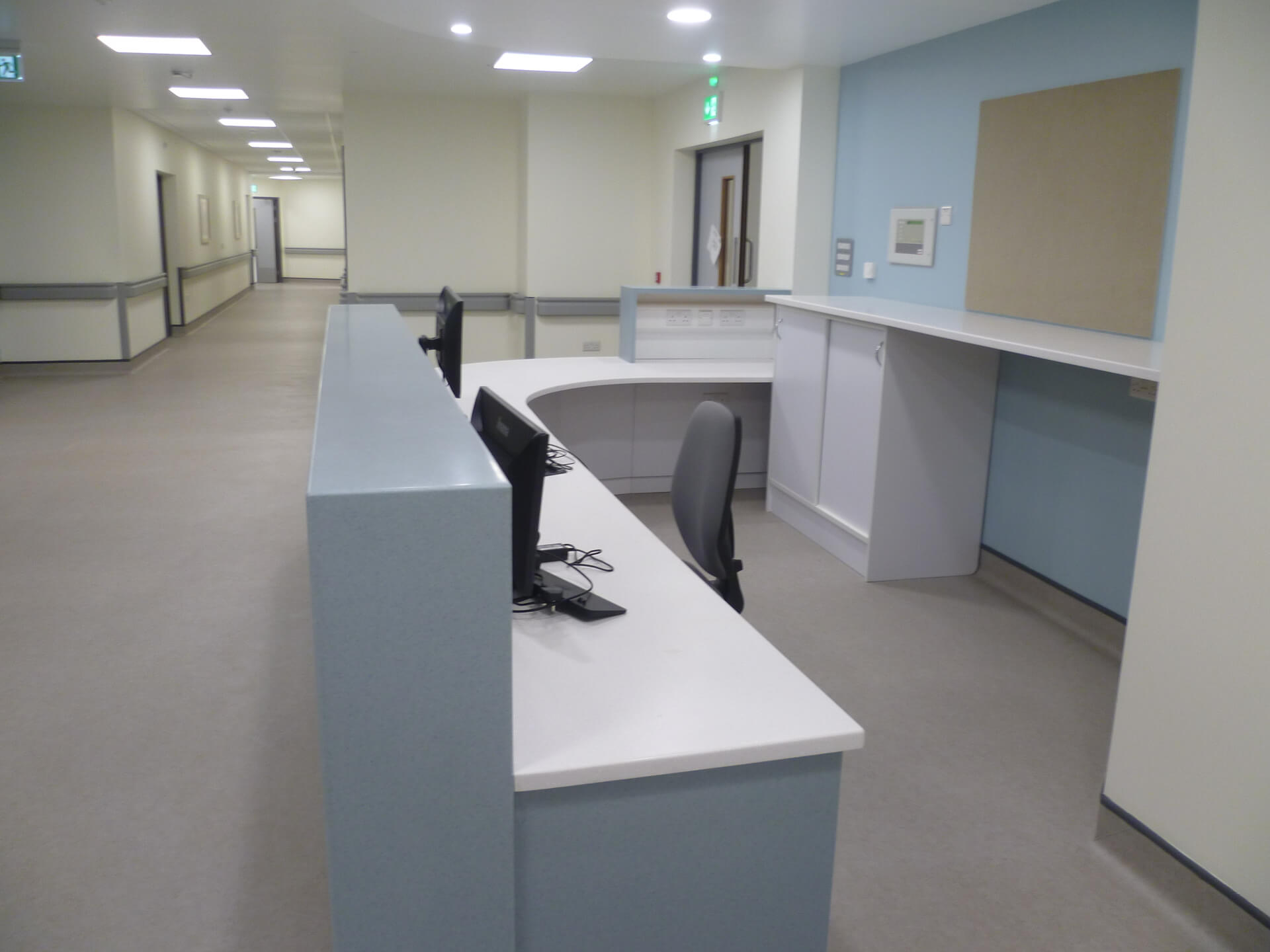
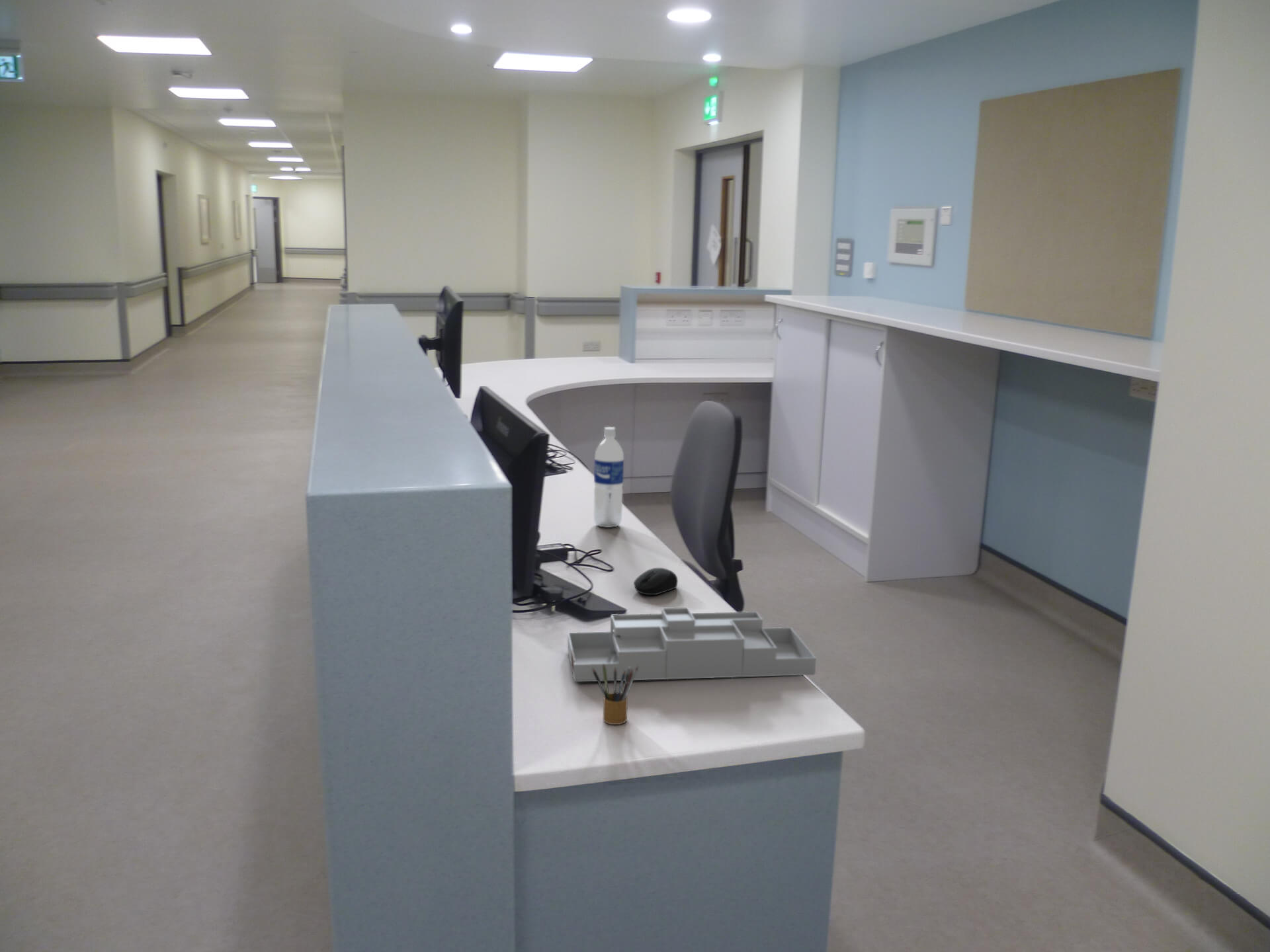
+ pencil box (614, 692)
+ desk organizer (689, 640)
+ water bottle (609, 477)
+ computer mouse (656, 580)
